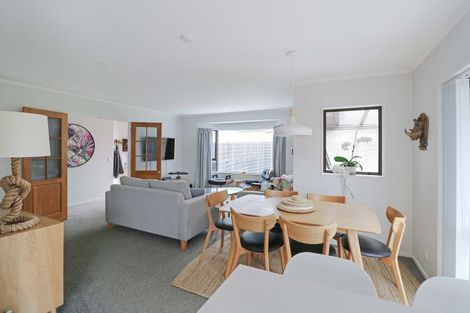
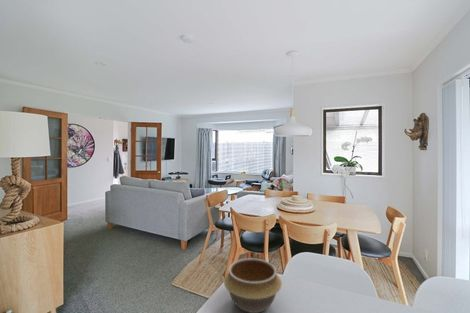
+ bowl (252, 285)
